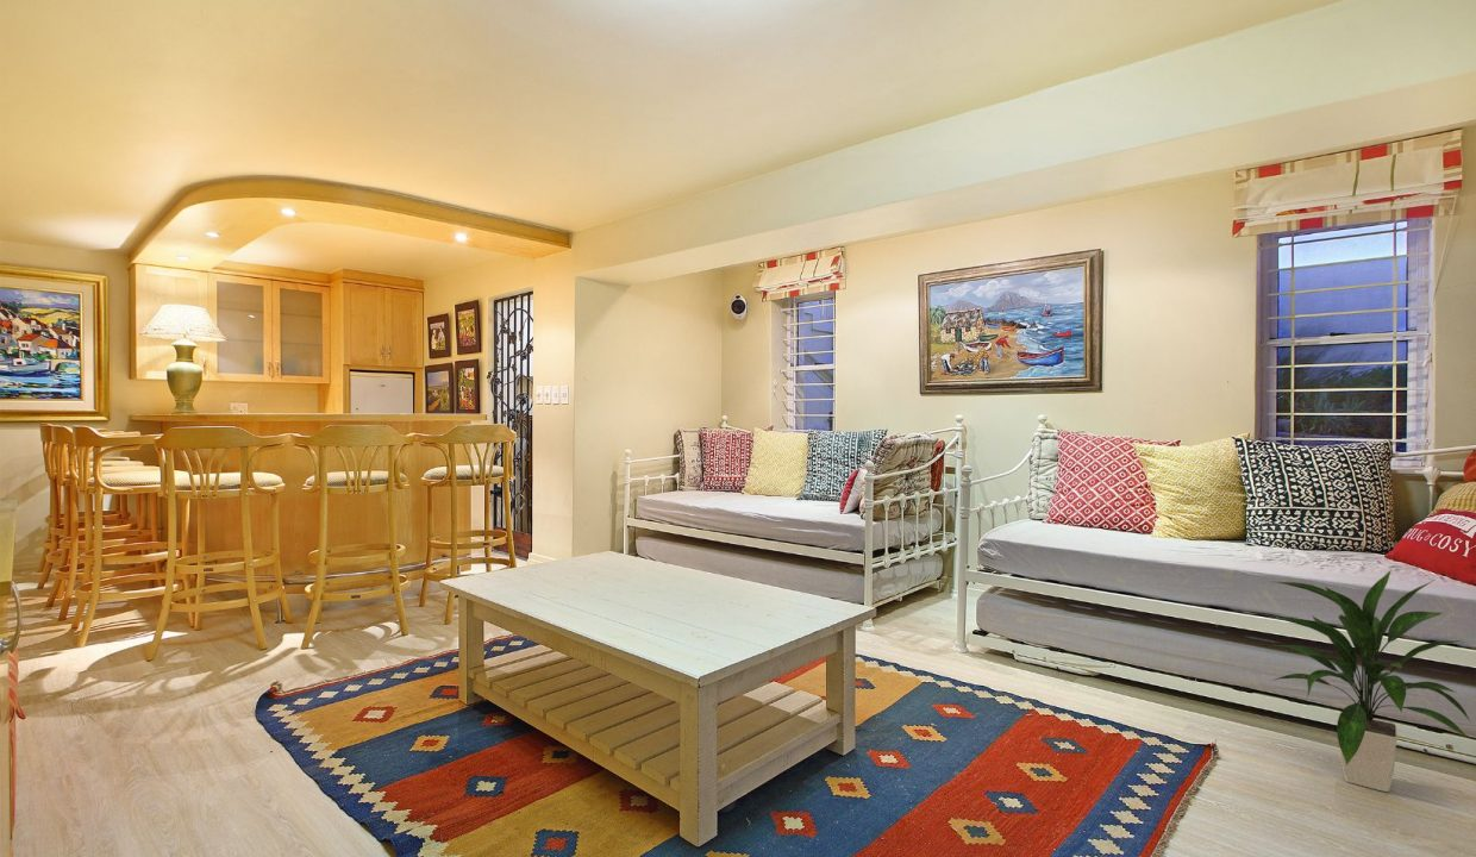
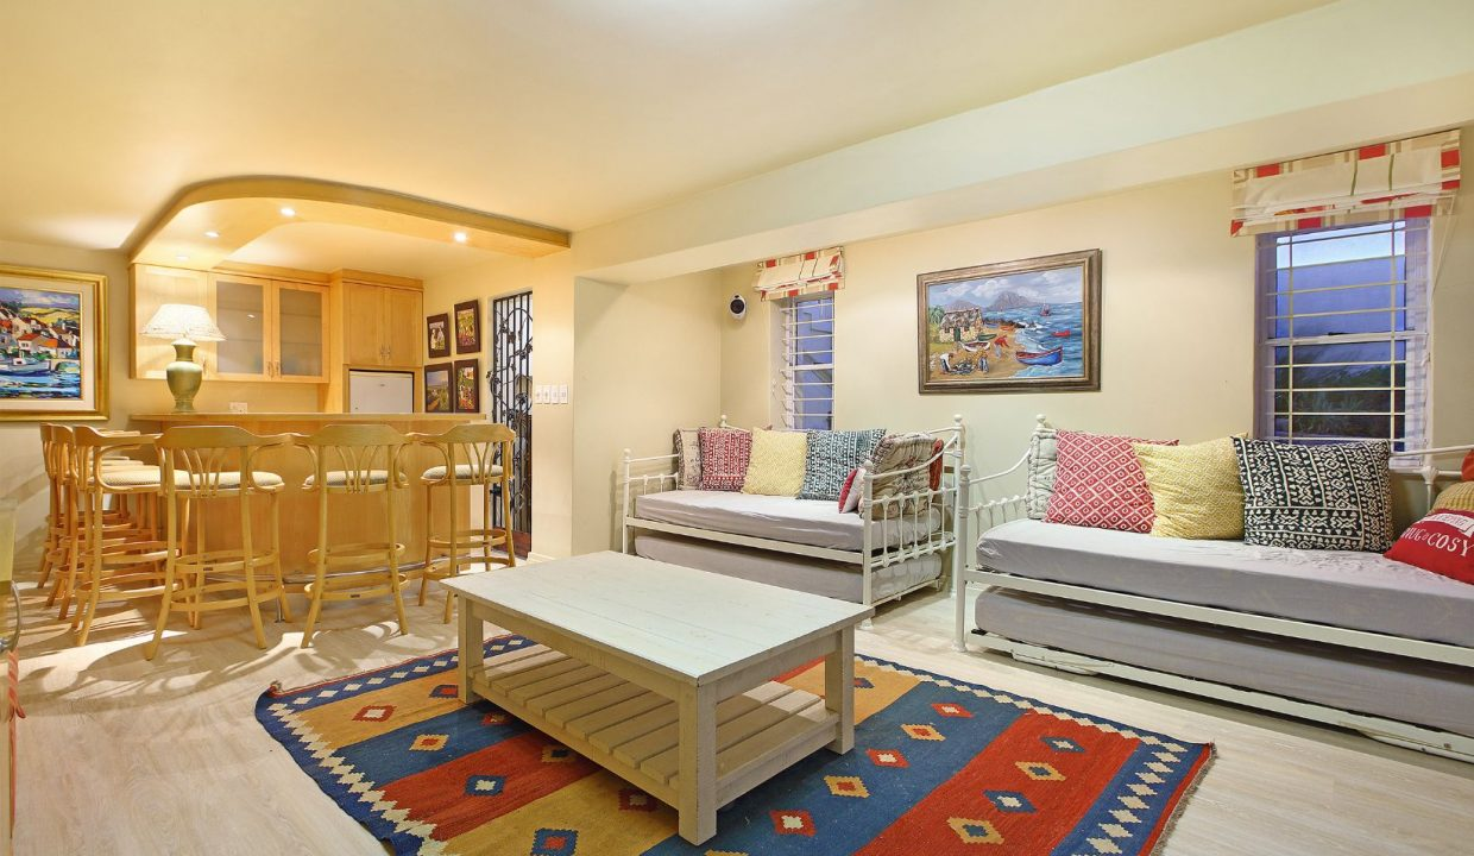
- indoor plant (1362, 675)
